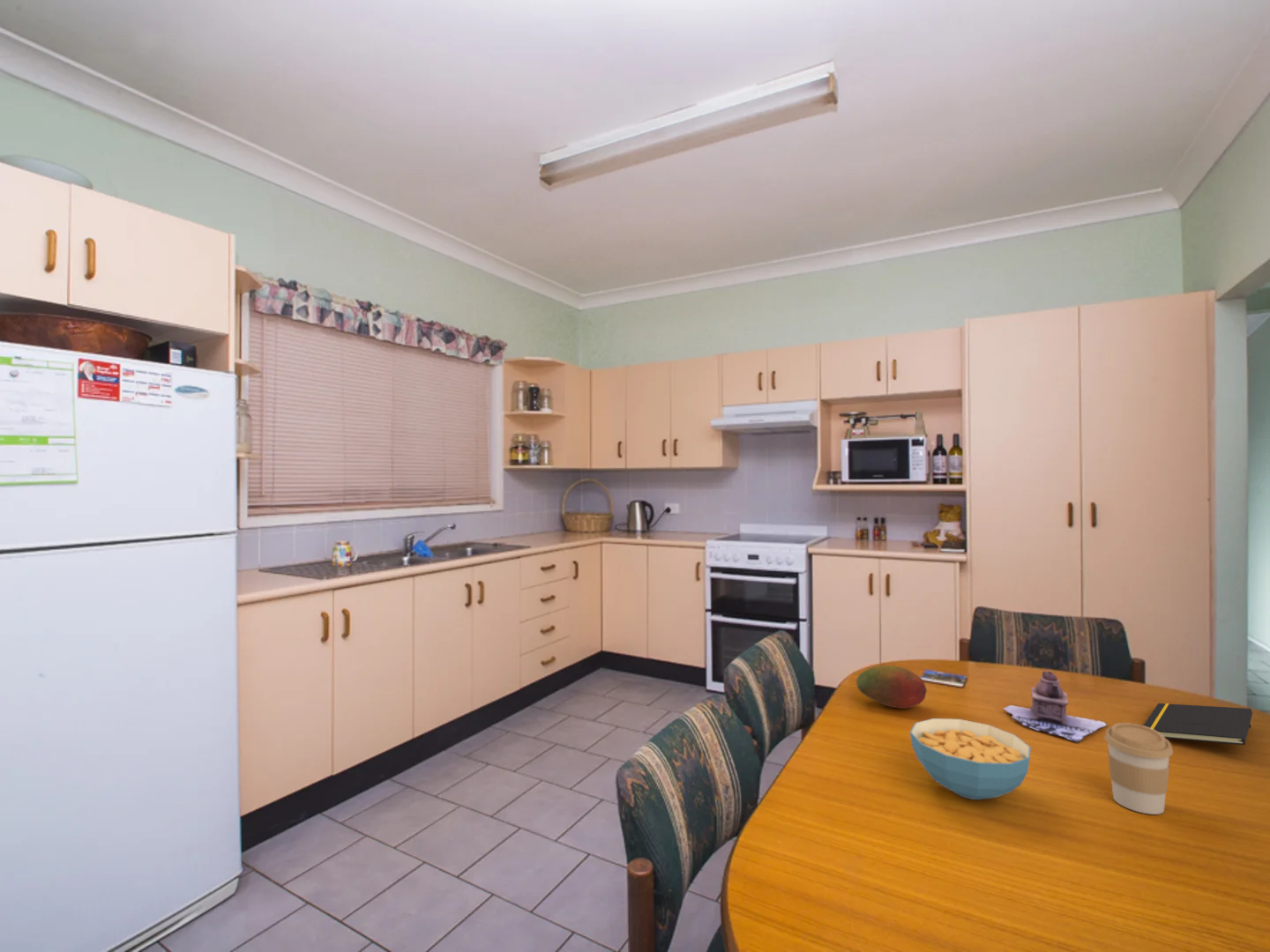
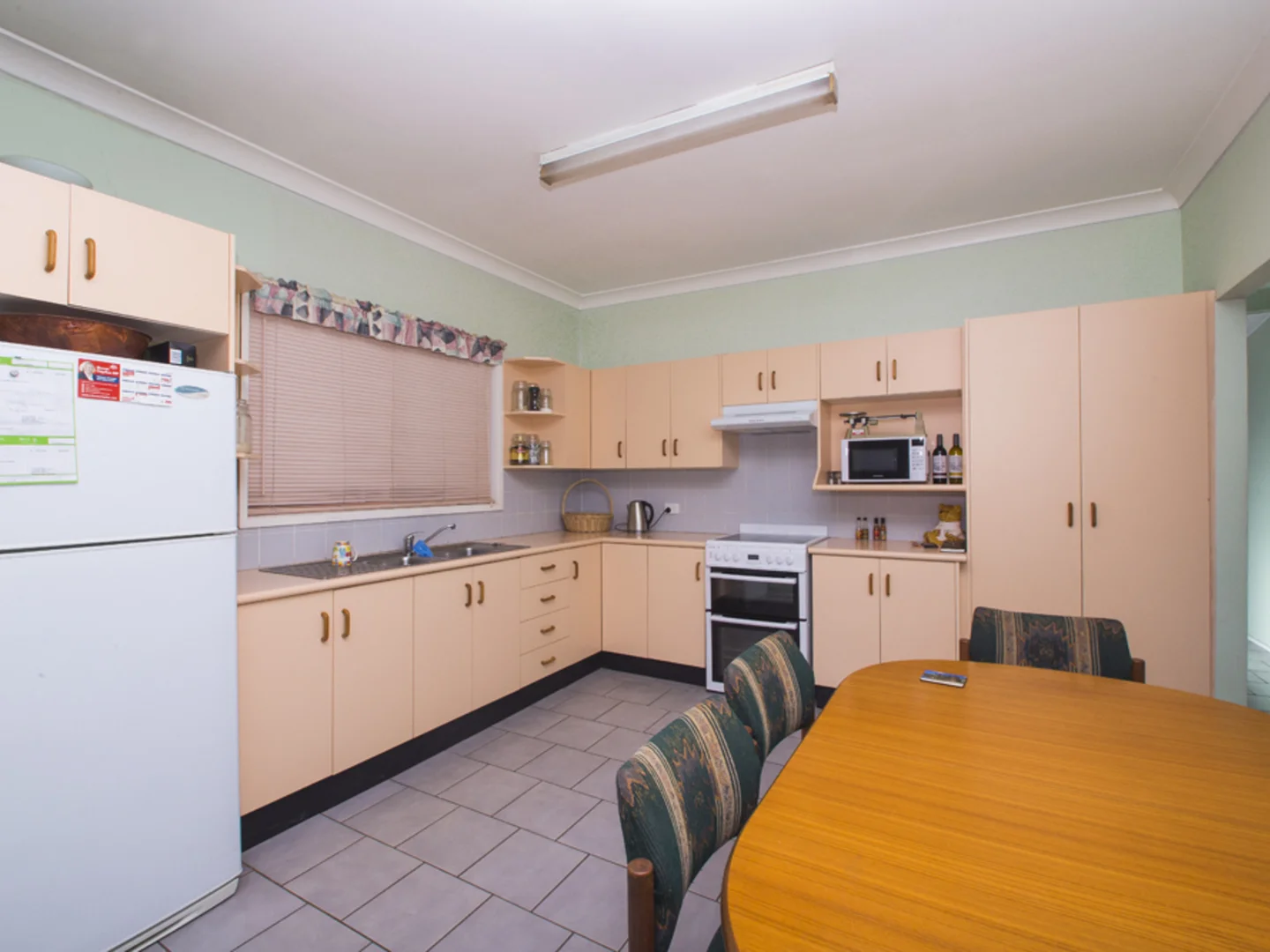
- cereal bowl (968, 765)
- teapot (1049, 696)
- fruit (891, 686)
- notepad (1197, 722)
- coffee cup (1138, 767)
